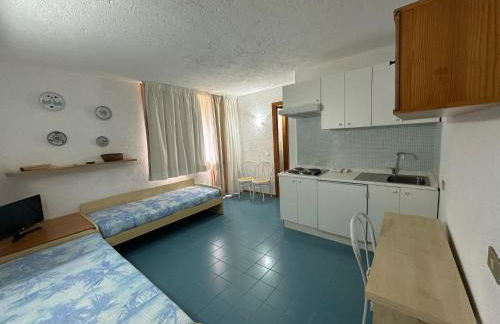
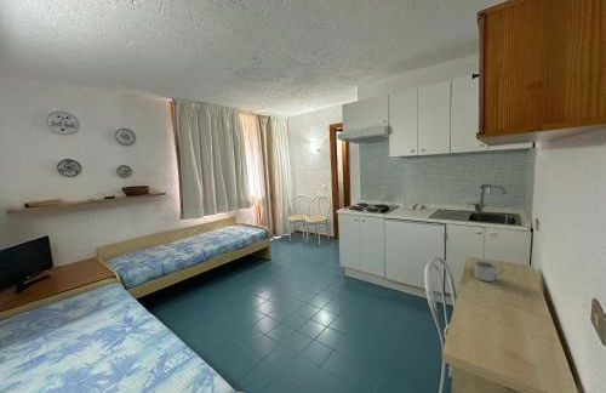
+ mug (486, 270)
